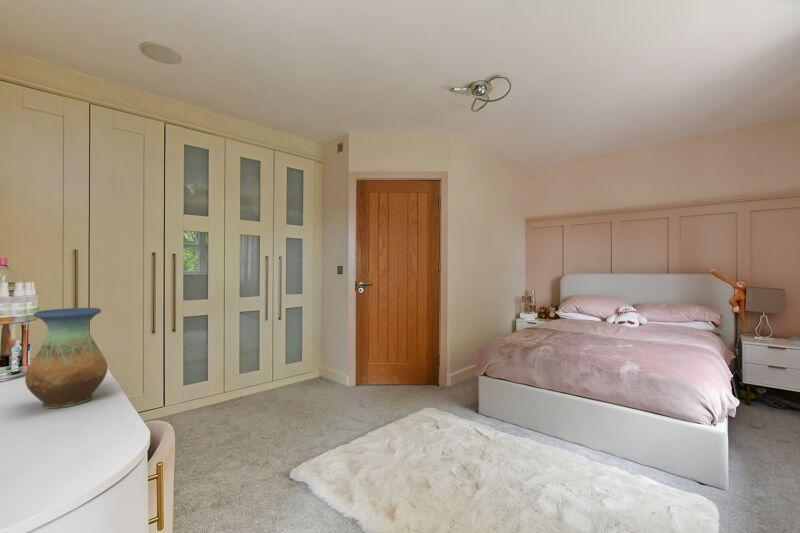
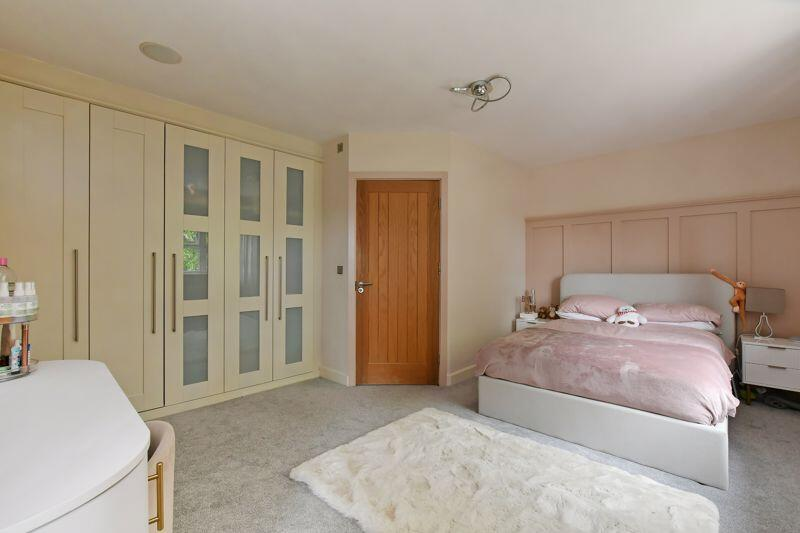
- vase (68, 355)
